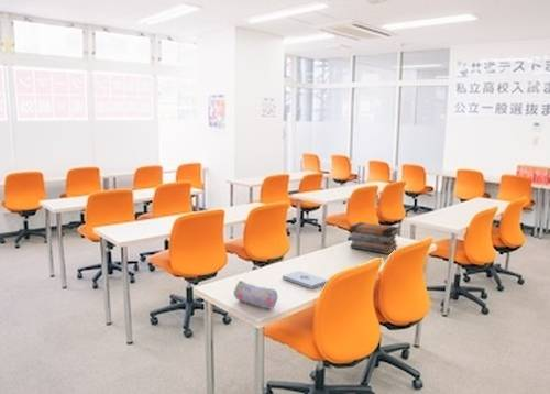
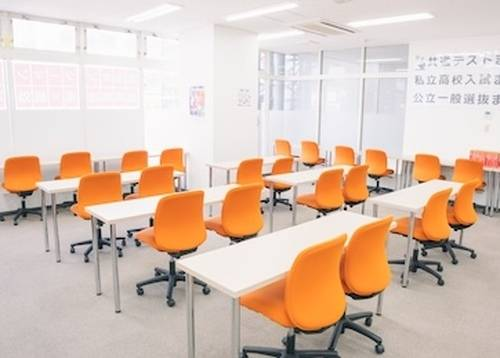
- book stack (373, 237)
- pencil case (255, 294)
- notepad (305, 278)
